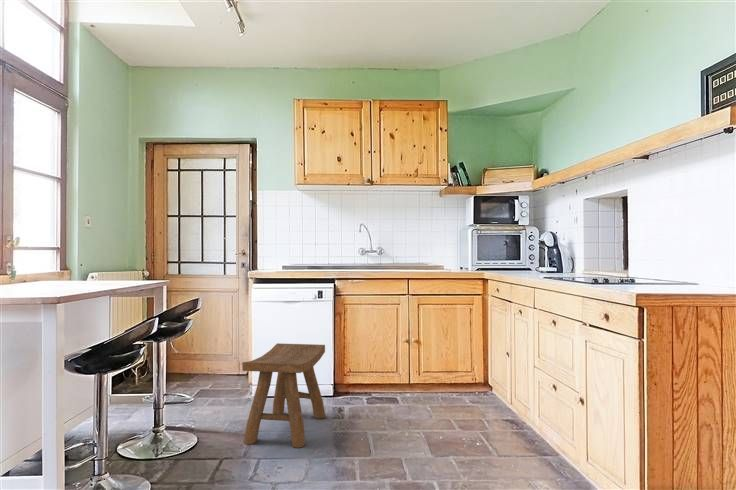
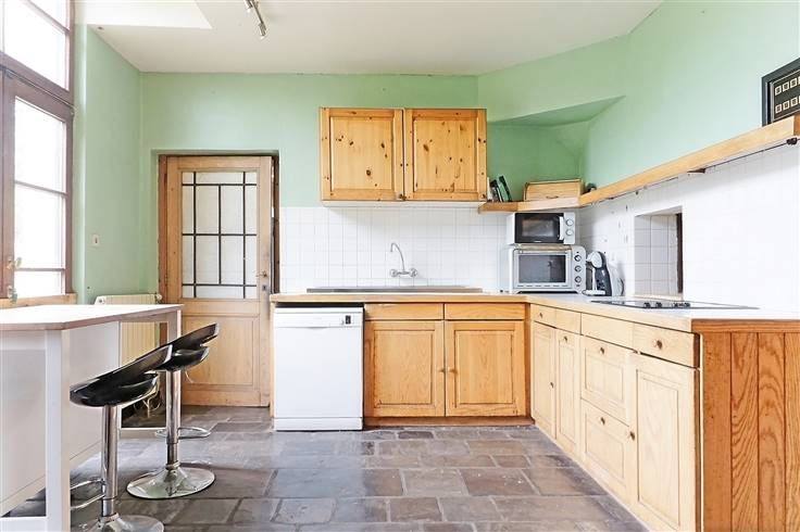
- stool (287, 390)
